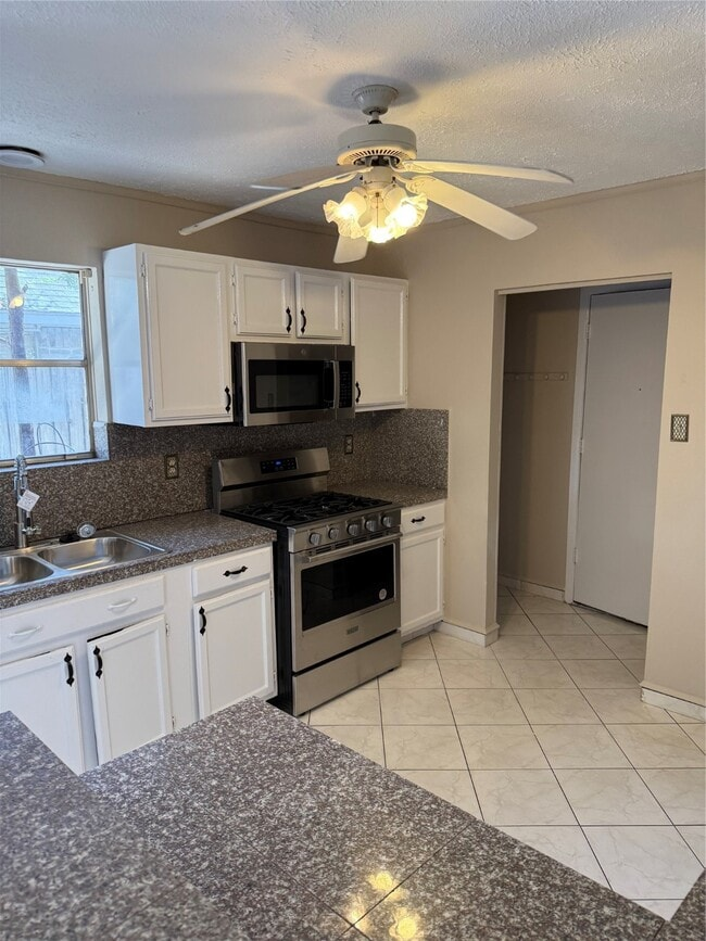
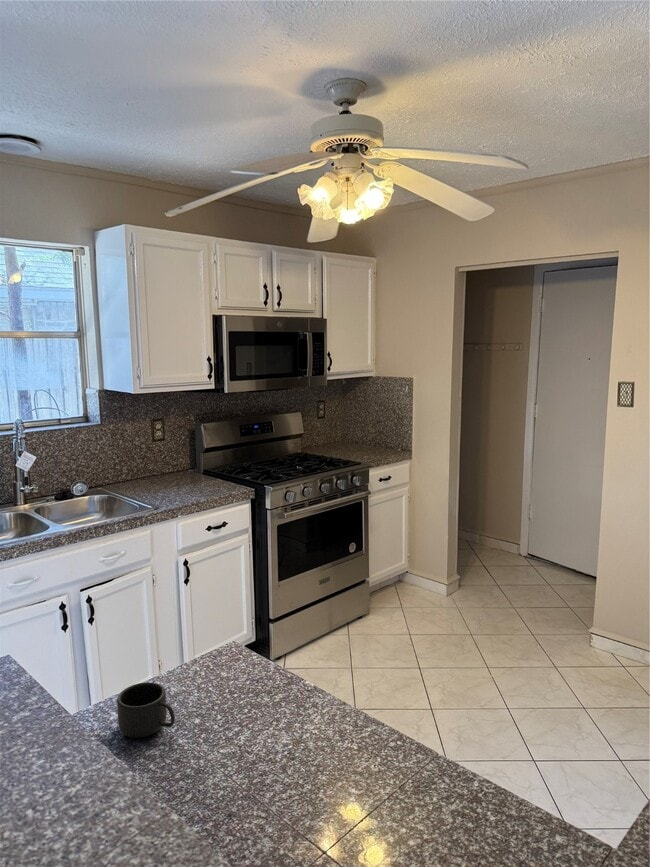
+ mug (148, 713)
